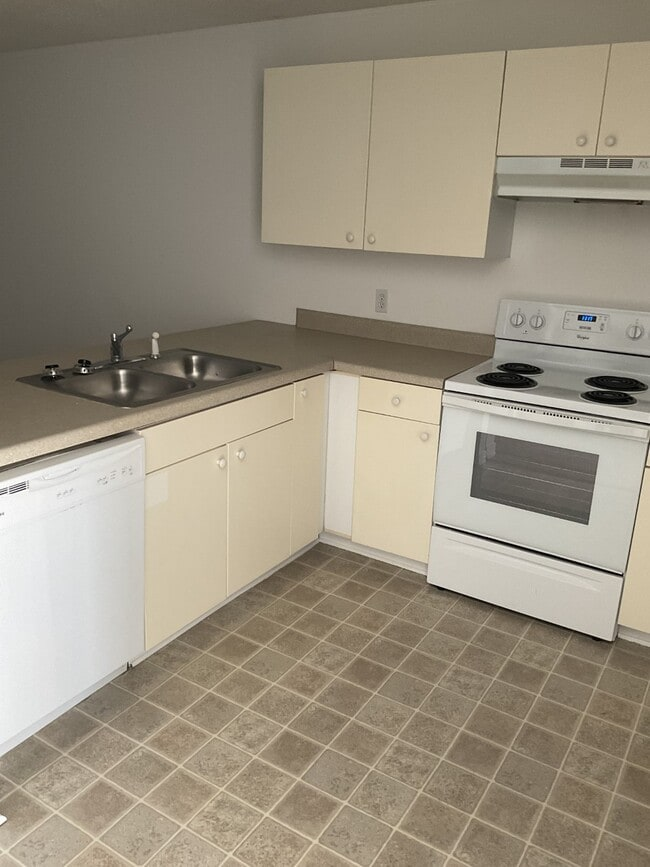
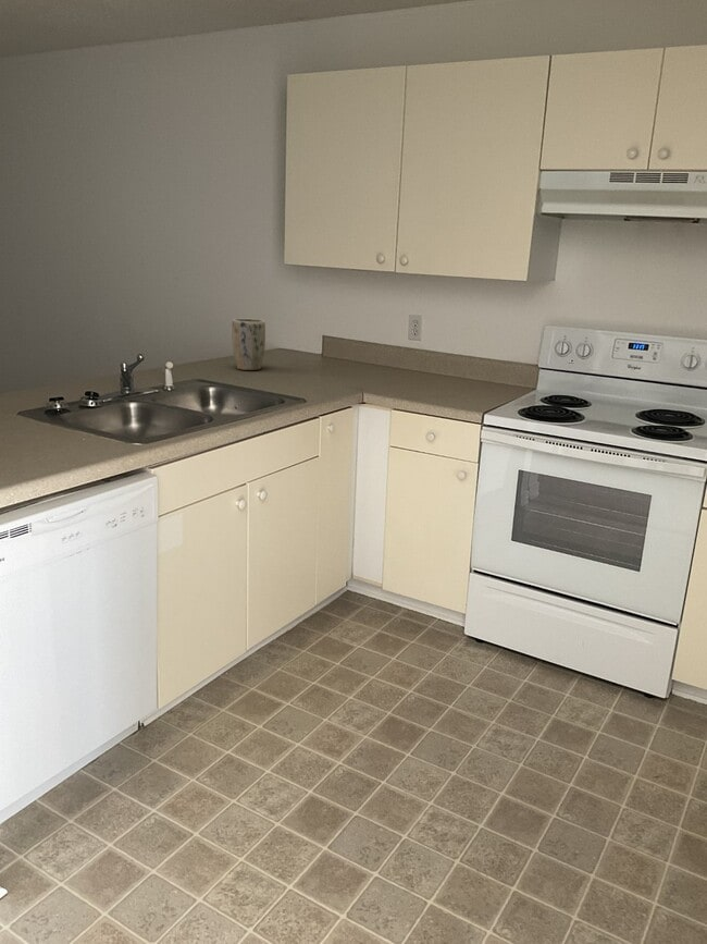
+ plant pot (248, 344)
